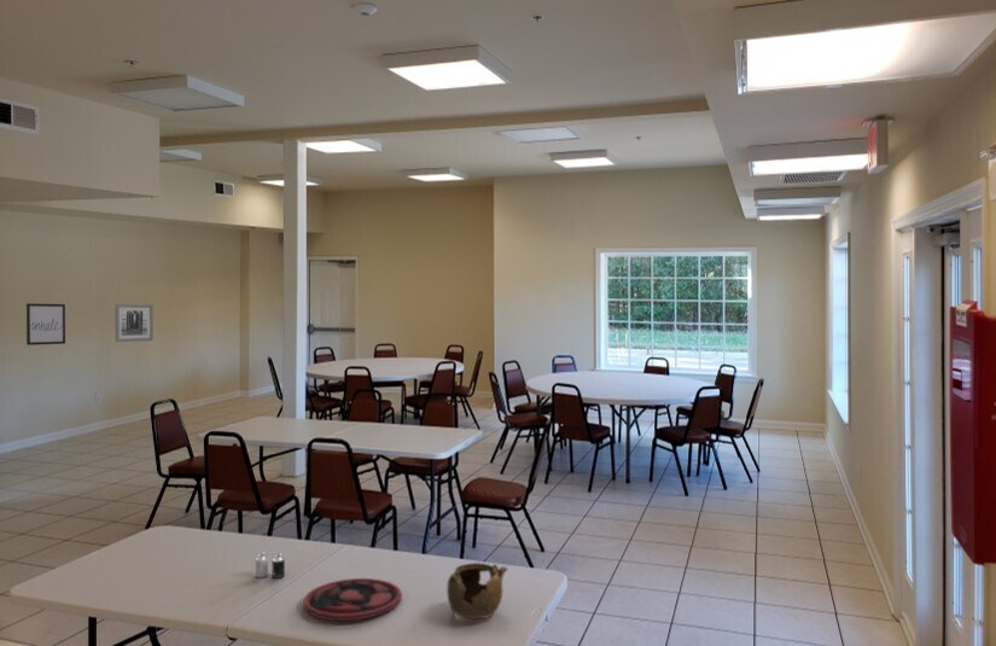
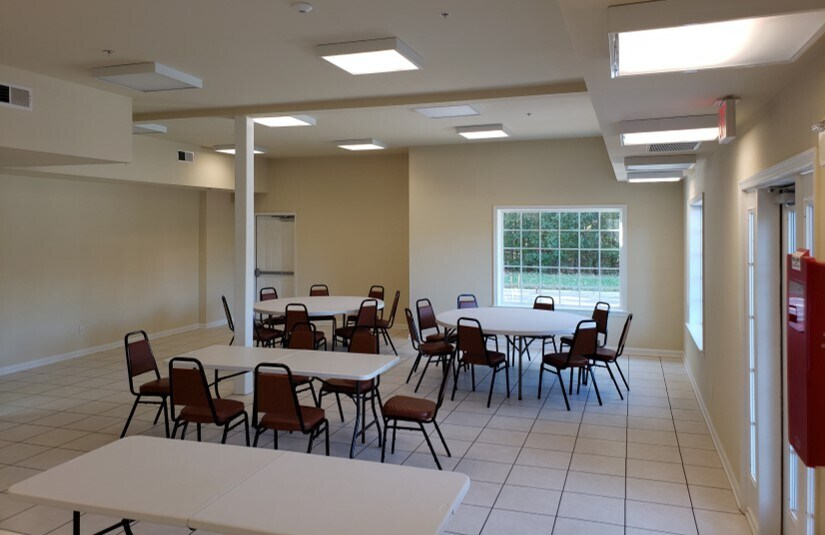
- plate (353, 596)
- wall art (46, 324)
- teapot (480, 589)
- wall art (134, 322)
- candle (267, 564)
